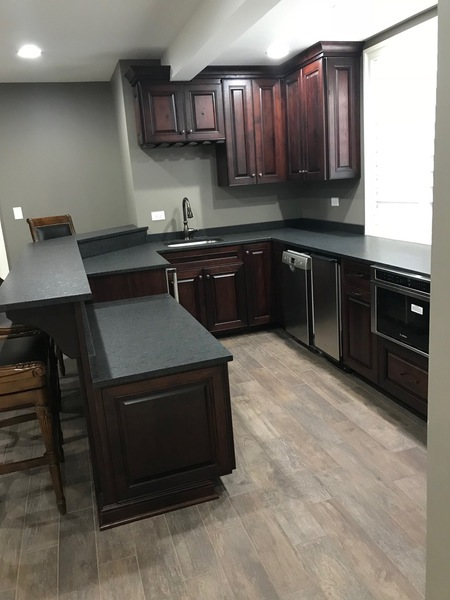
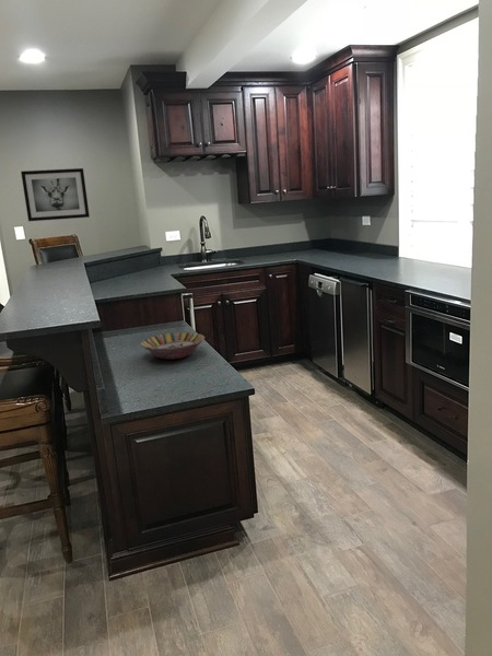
+ serving bowl (173, 347)
+ wall art (56, 195)
